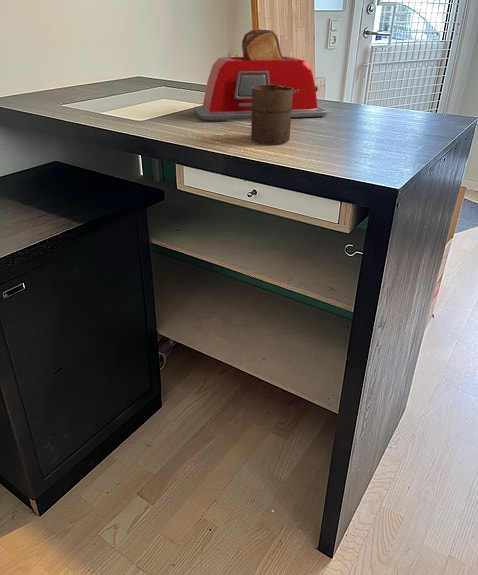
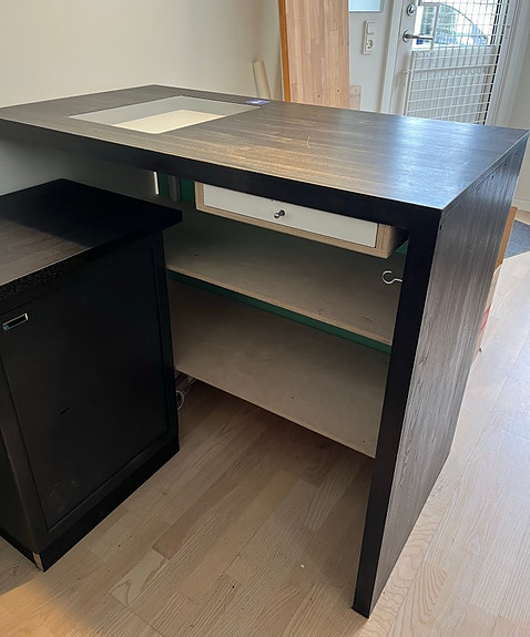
- cup (271, 113)
- toaster (260, 73)
